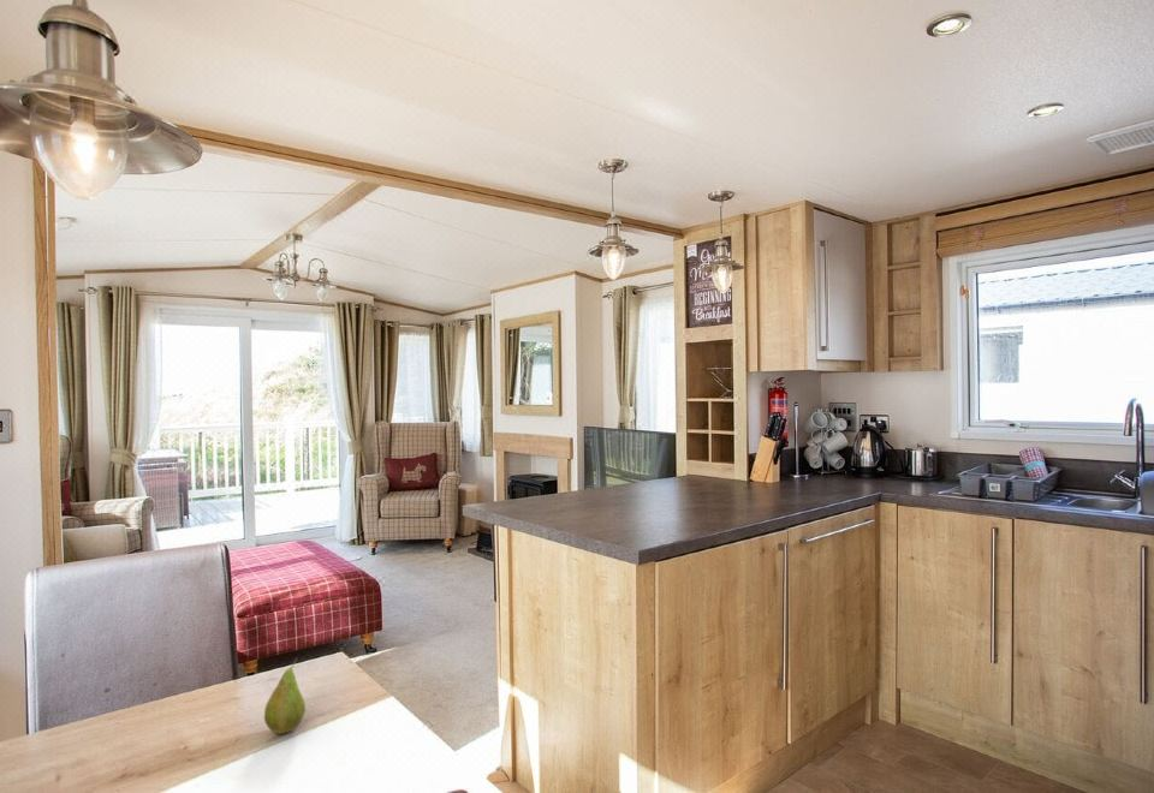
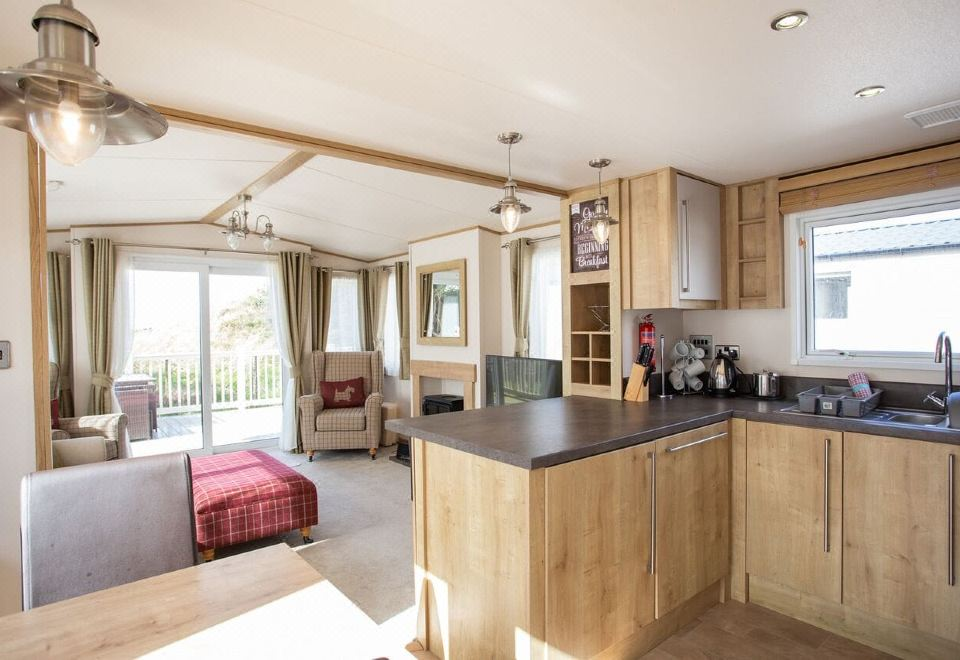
- fruit (284, 696)
